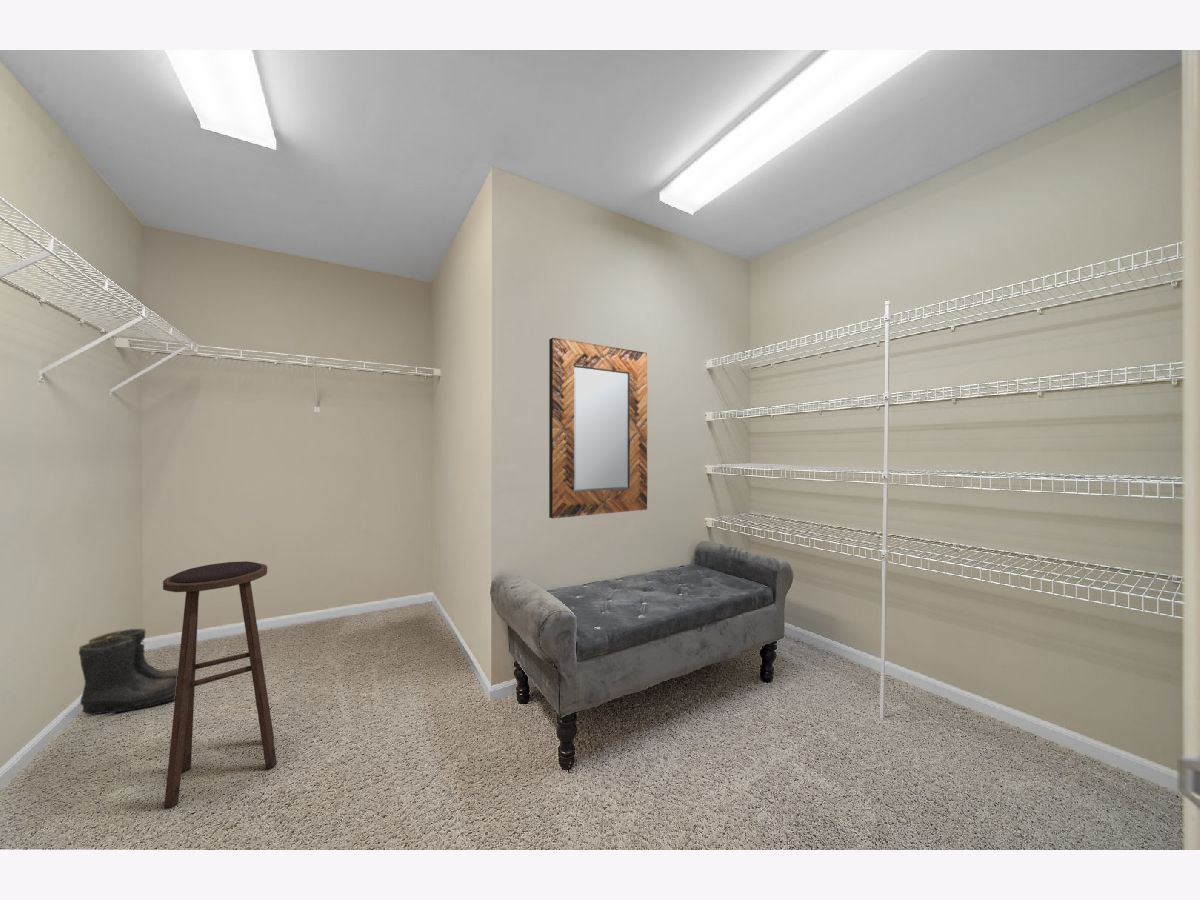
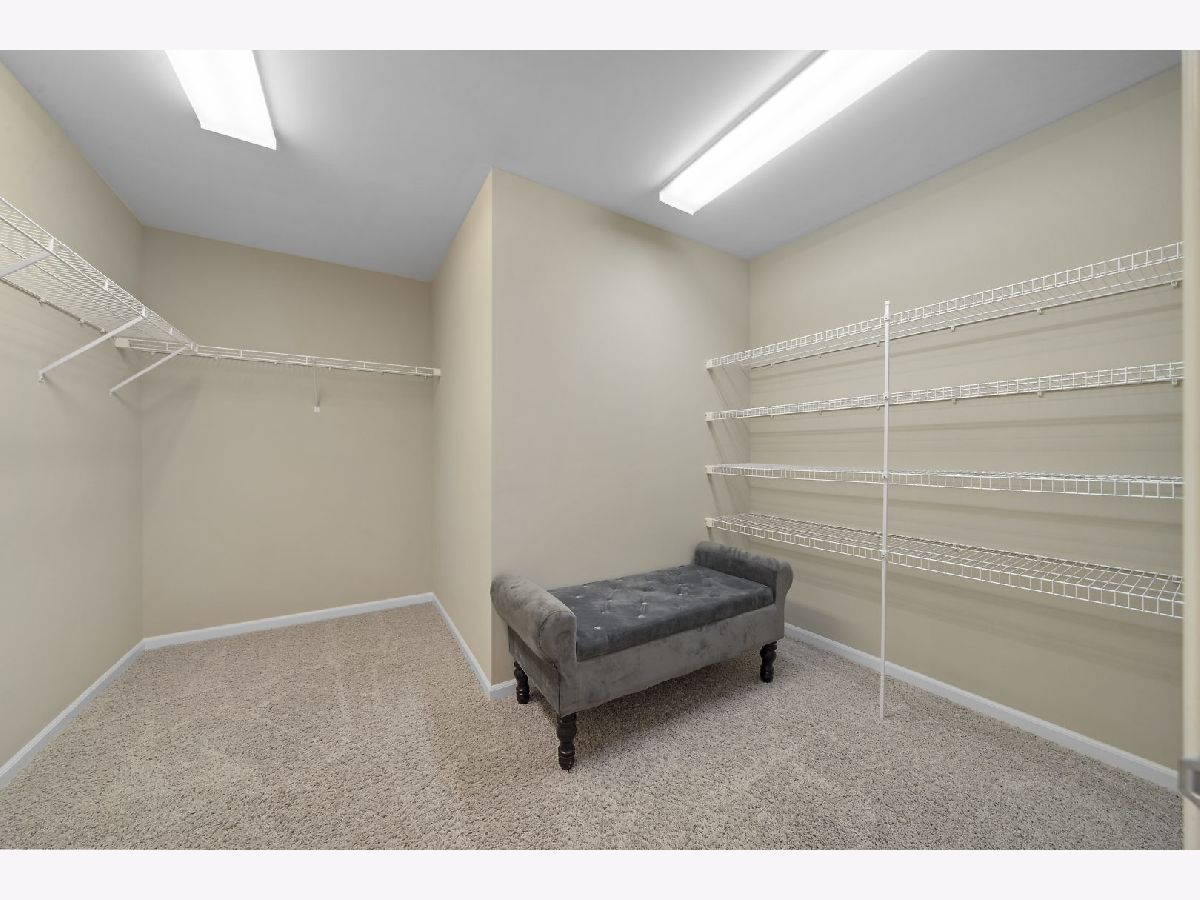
- home mirror (601, 429)
- stool (225, 672)
- boots (137, 665)
